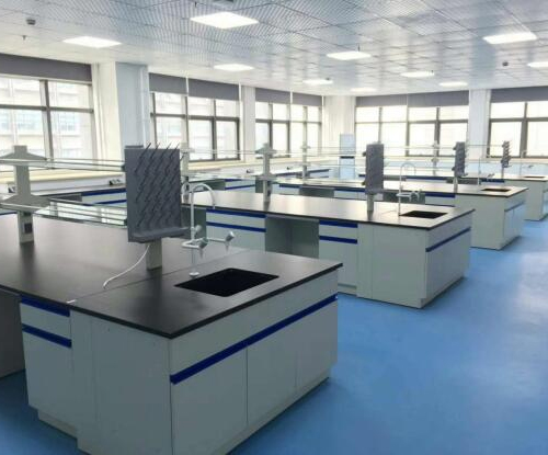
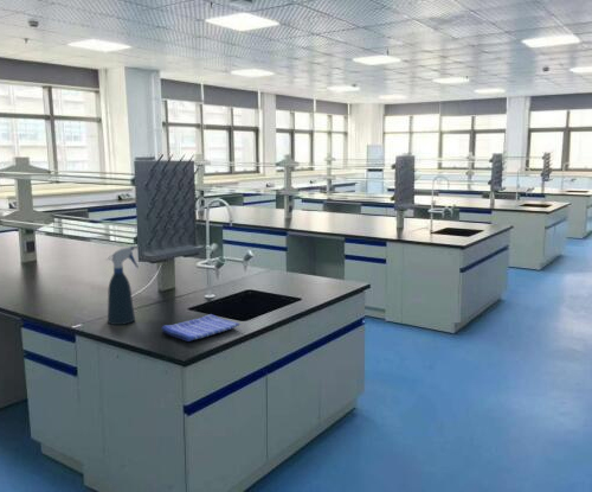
+ dish towel (200, 326)
+ spray bottle (120, 285)
